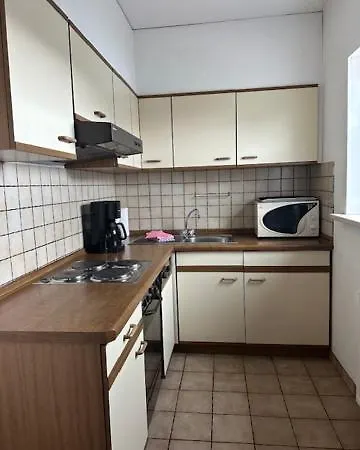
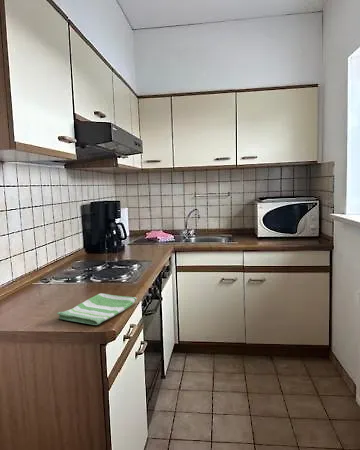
+ dish towel (99, 307)
